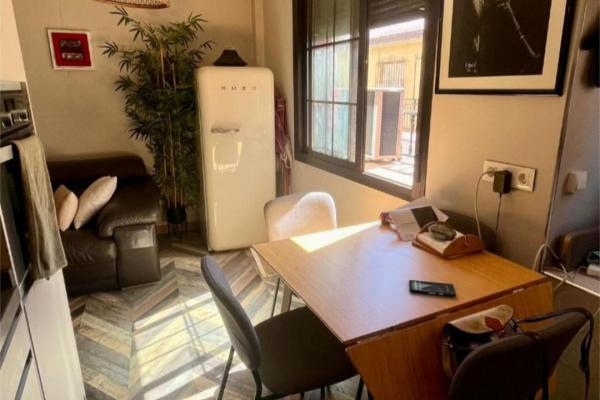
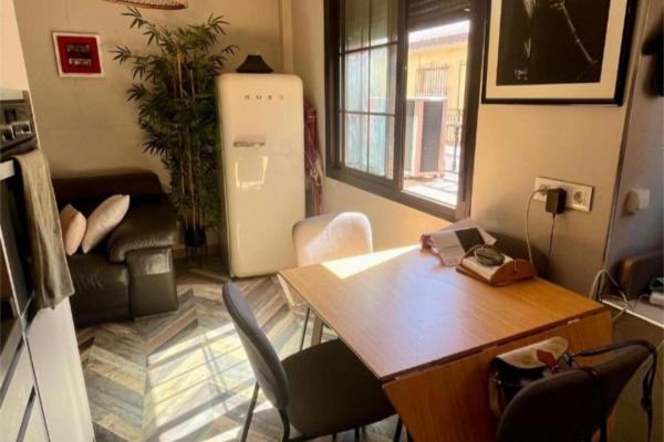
- smartphone (431, 288)
